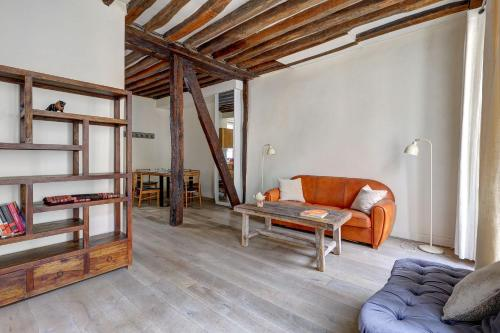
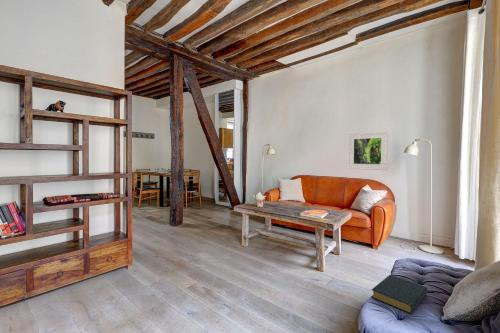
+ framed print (367, 151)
+ hardback book (399, 292)
